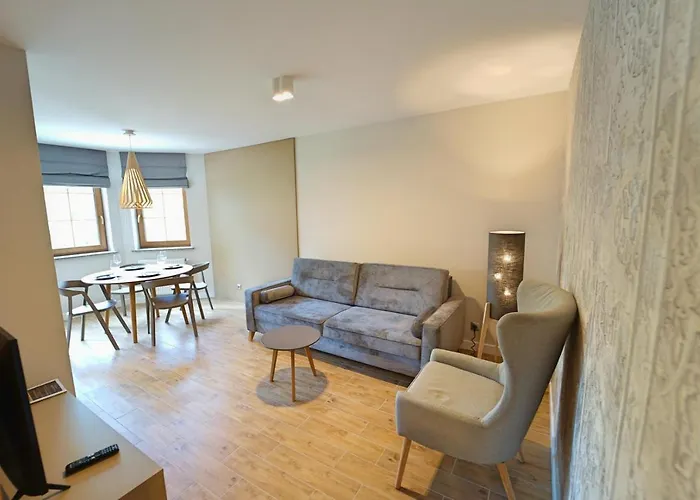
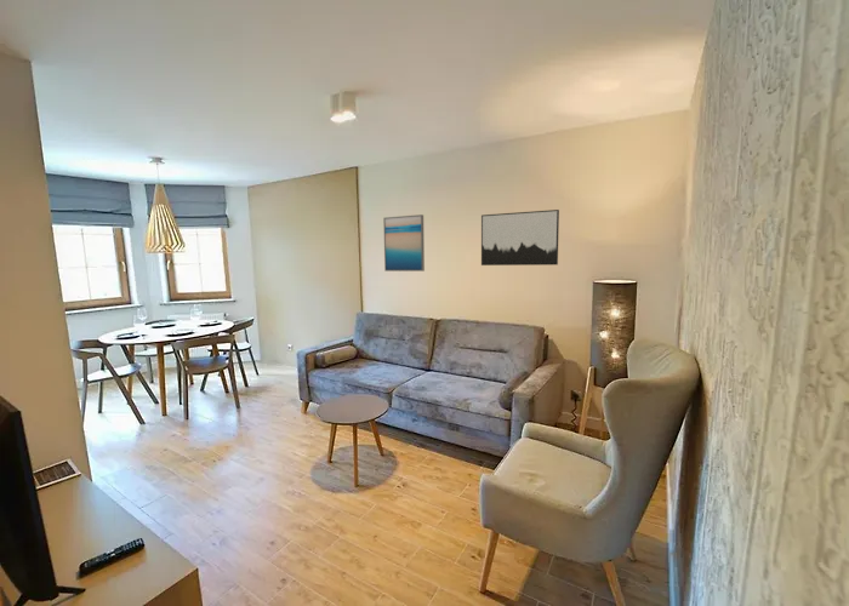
+ wall art (403, 244)
+ wall art (518, 239)
